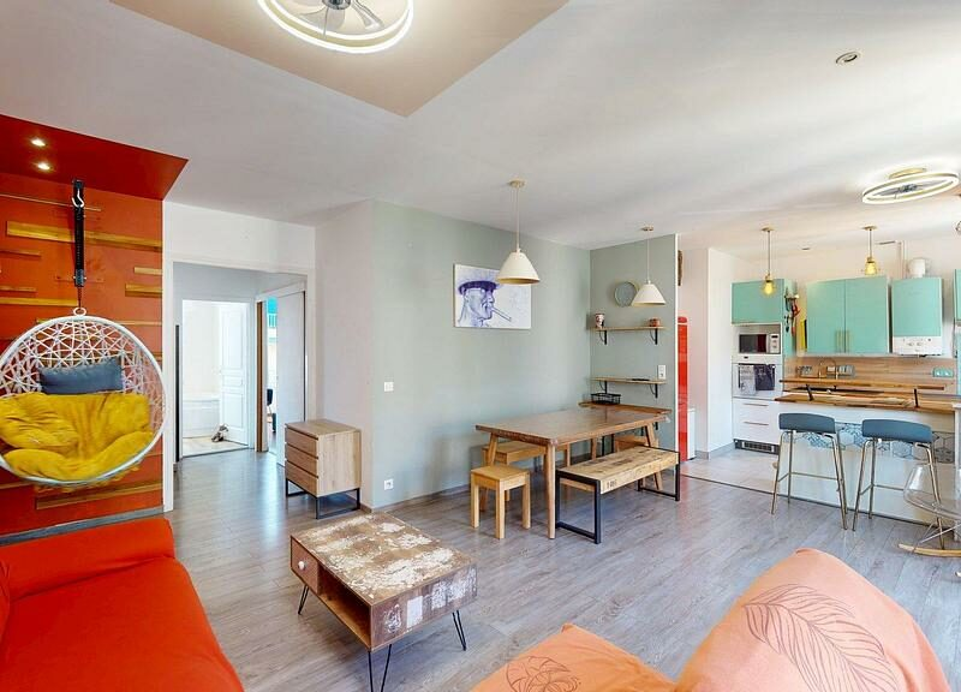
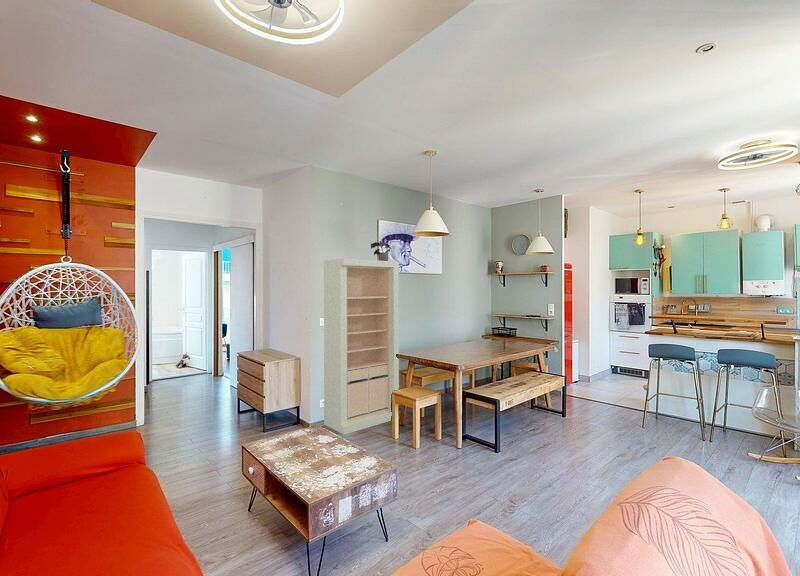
+ potted plant (381, 252)
+ storage cabinet (362, 341)
